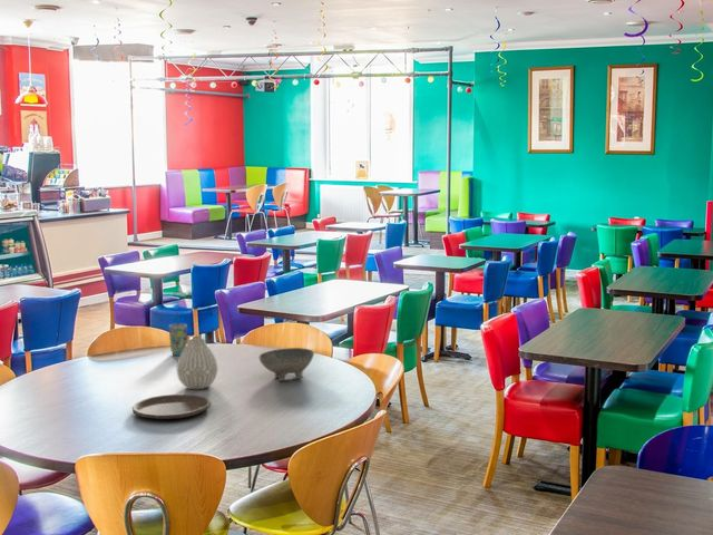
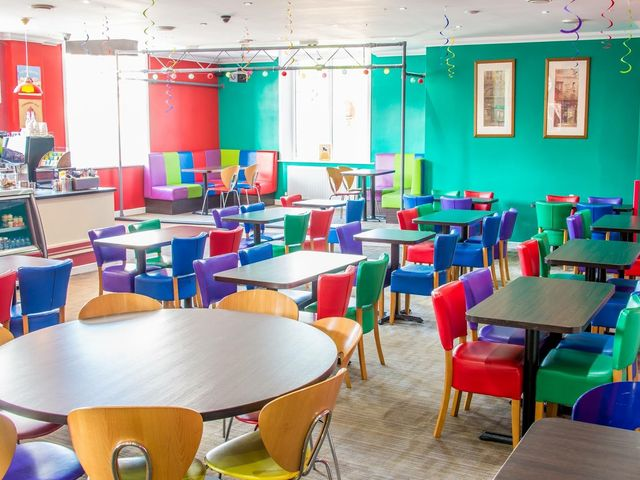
- bowl (286, 364)
- cup (177, 332)
- vase (196, 361)
- plate (172, 407)
